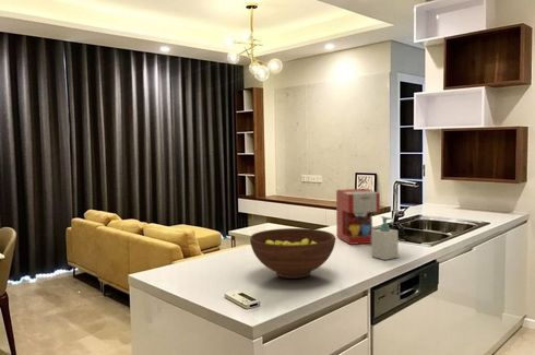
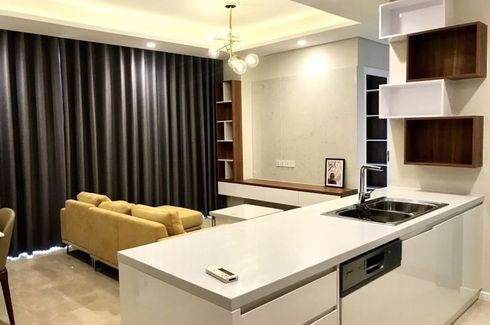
- soap bottle (384, 236)
- fruit bowl (293, 255)
- coffee maker (357, 214)
